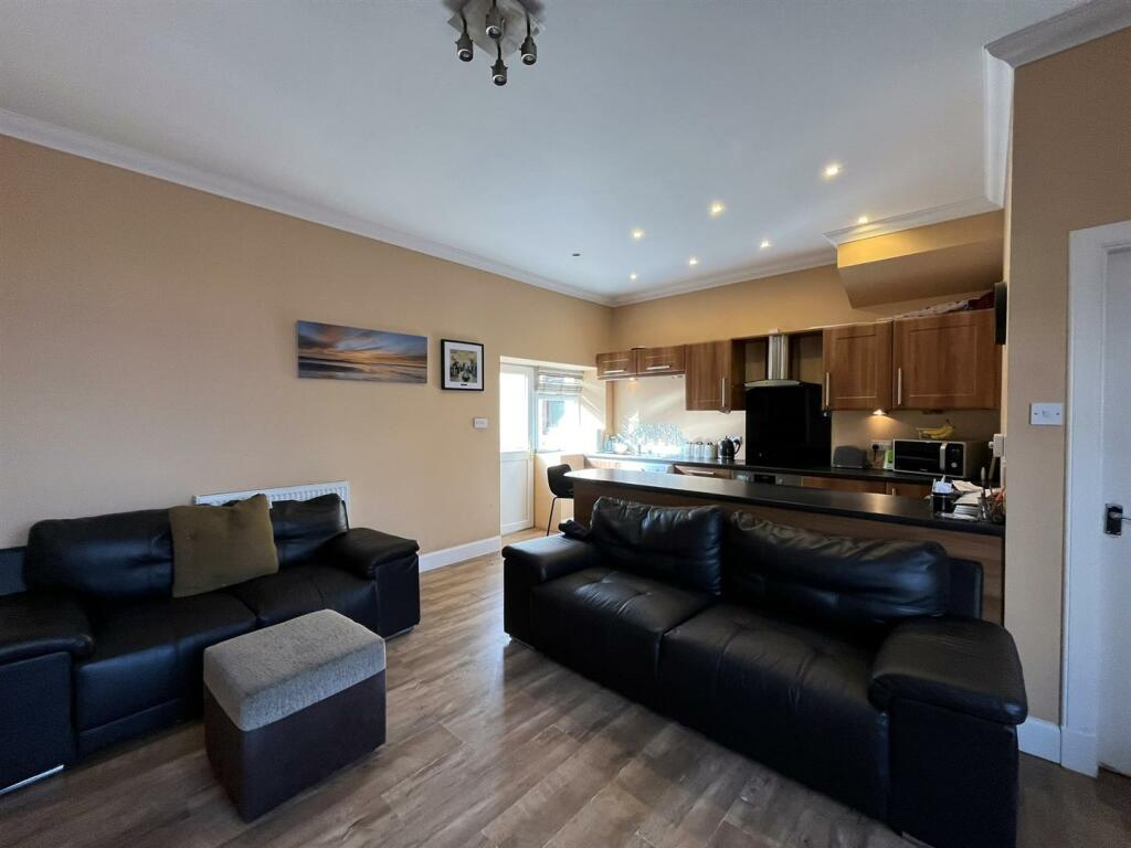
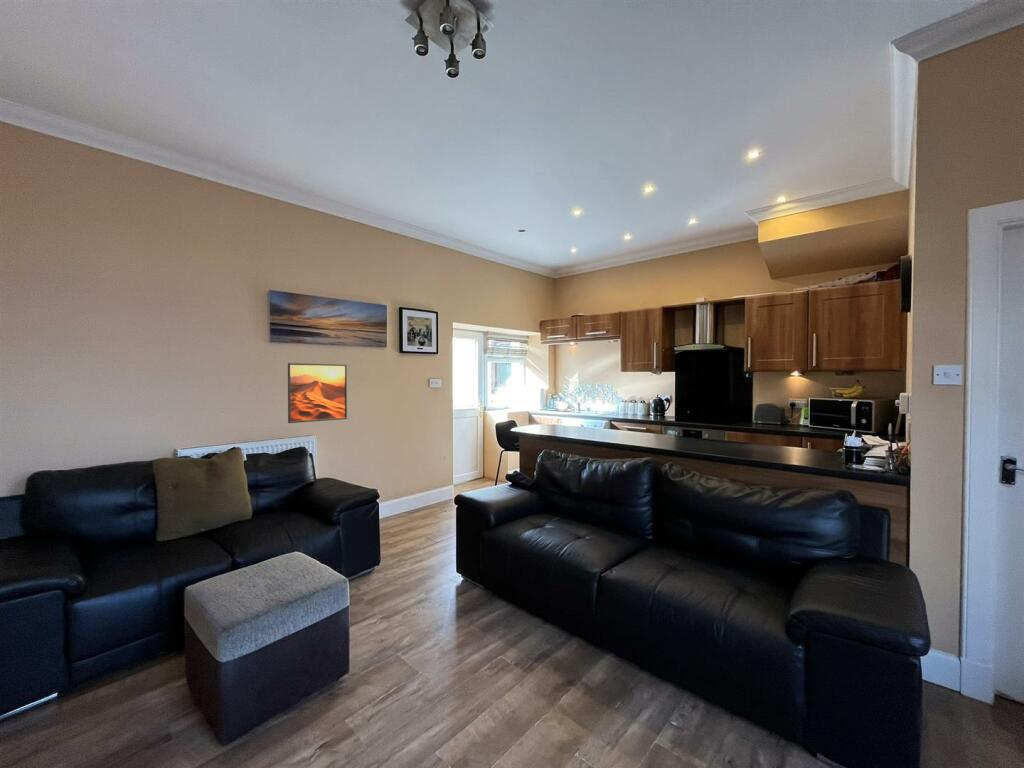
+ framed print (318, 392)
